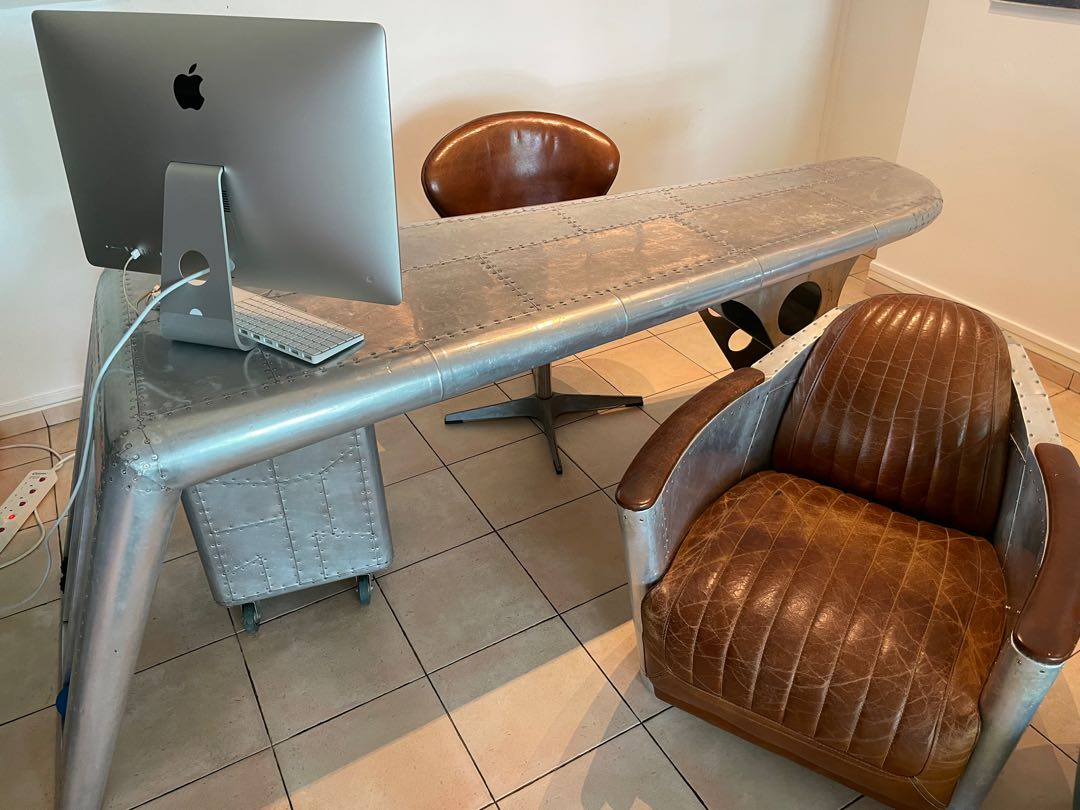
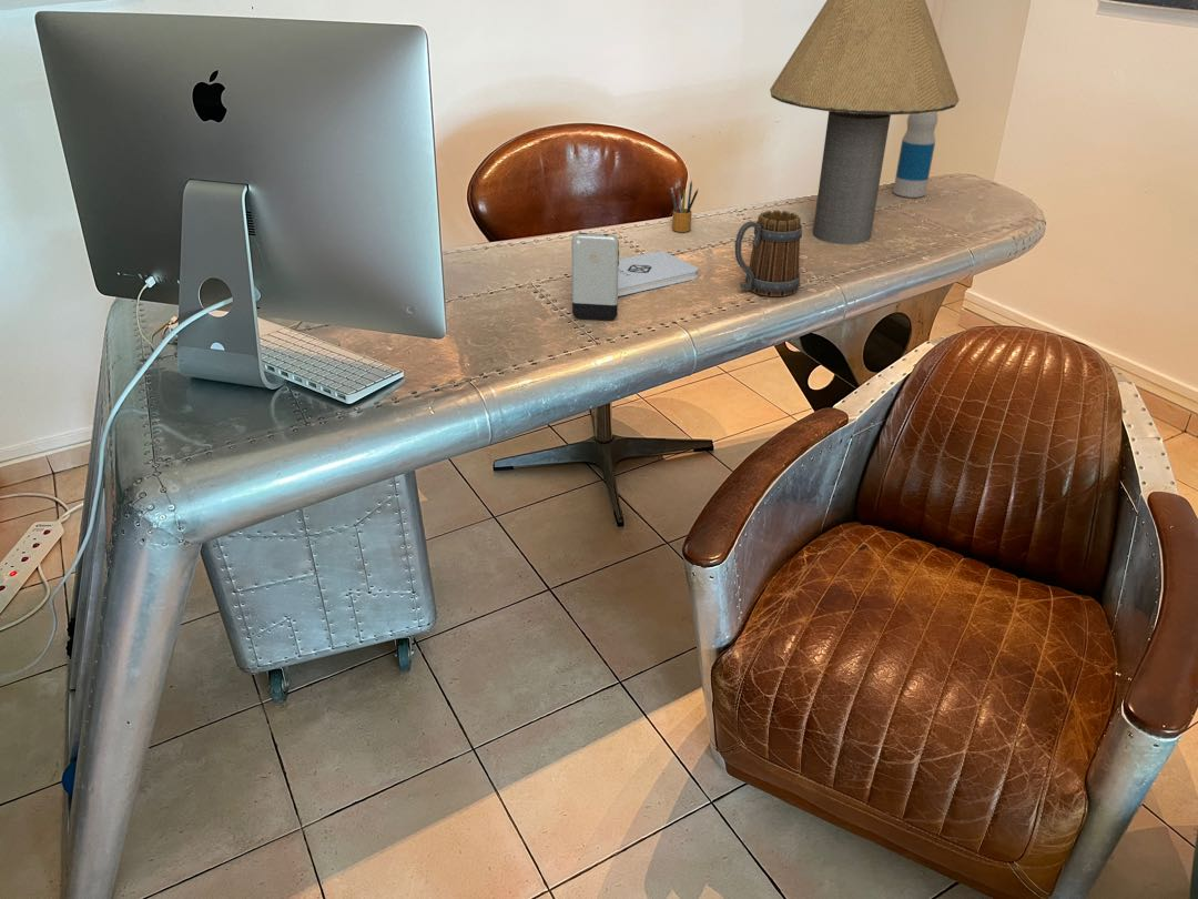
+ mug (766, 254)
+ bottle (918, 140)
+ smartphone (595, 276)
+ notepad (636, 273)
+ table lamp (859, 113)
+ pencil box (683, 206)
